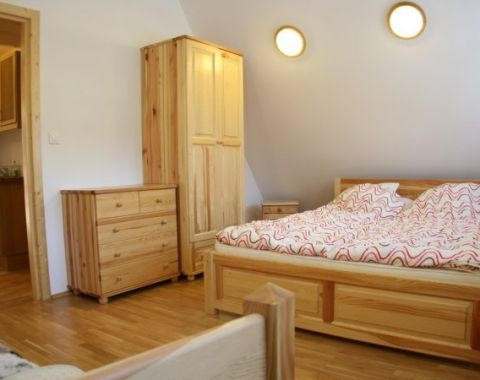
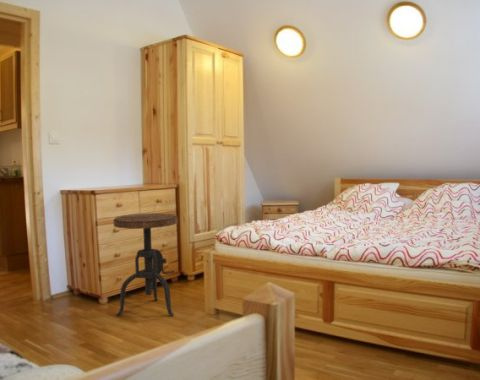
+ side table (146, 263)
